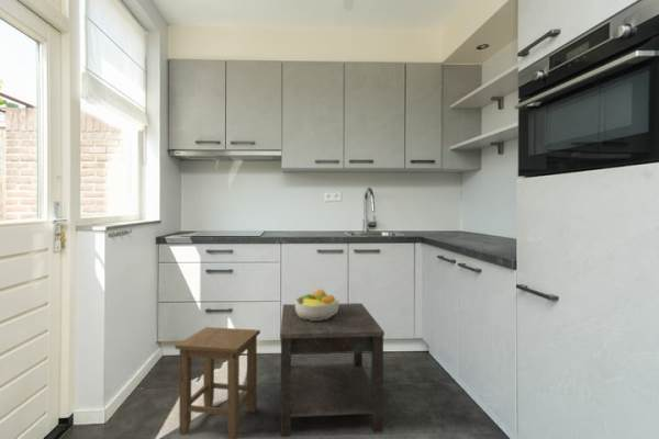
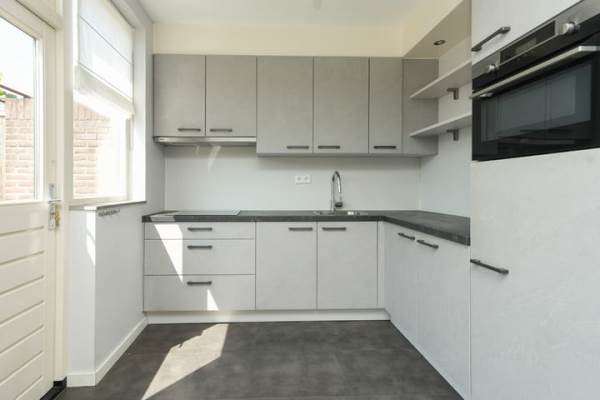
- side table (327, 364)
- stool (220, 383)
- fruit bowl (316, 303)
